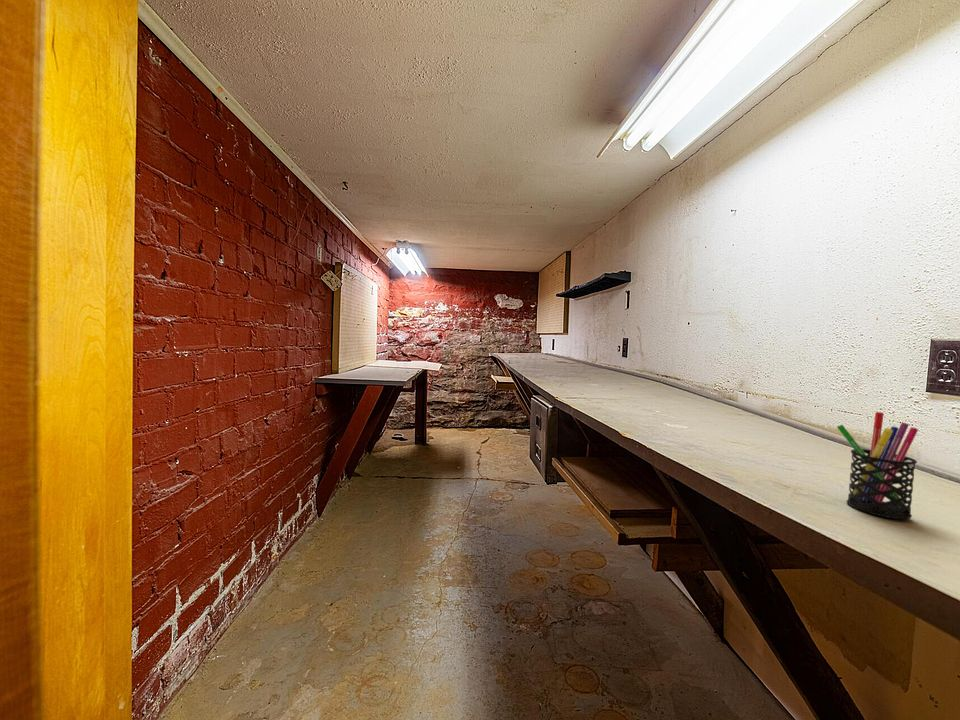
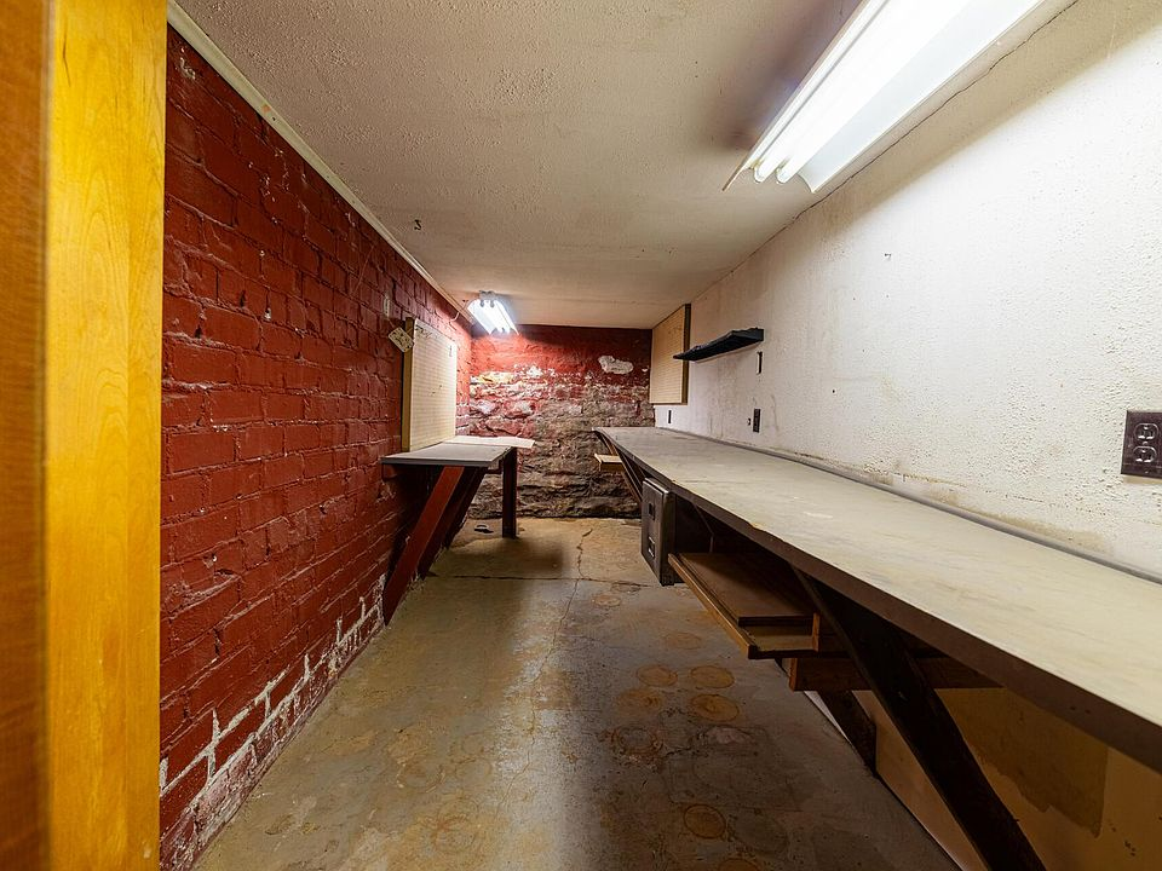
- pen holder (873, 460)
